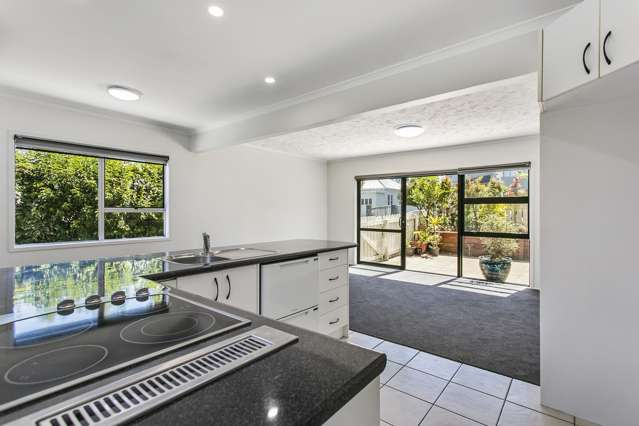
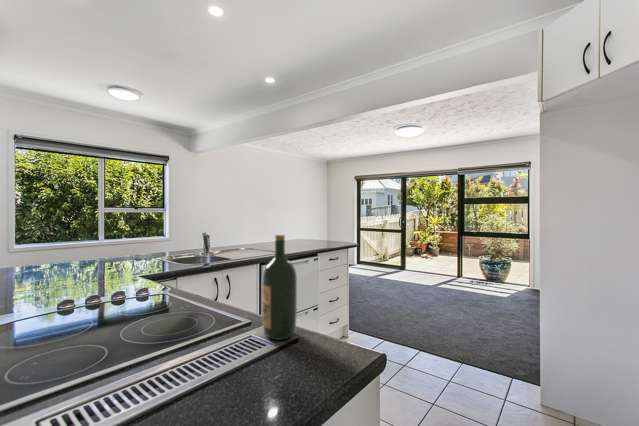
+ wine bottle (279, 284)
